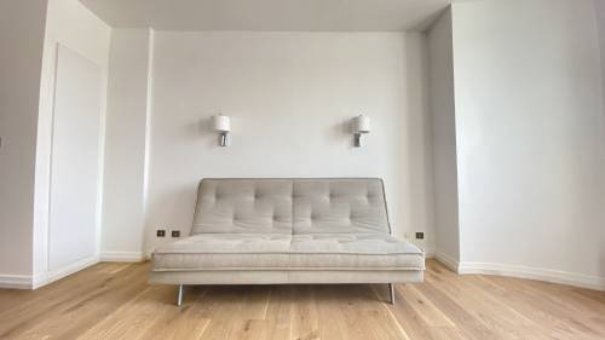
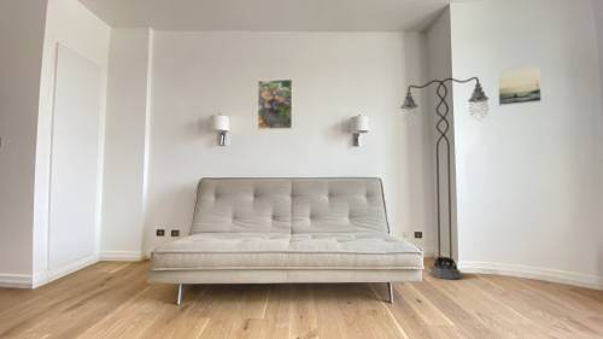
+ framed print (275, 104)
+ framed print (519, 86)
+ floor lamp (438, 175)
